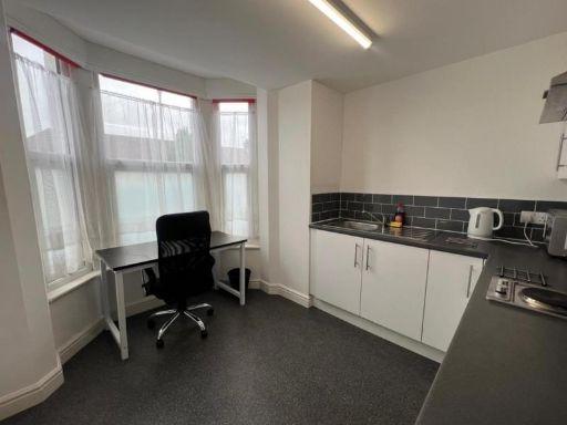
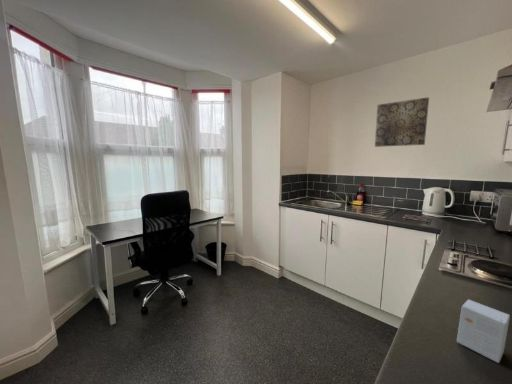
+ small box (482, 328)
+ wall art (400, 123)
